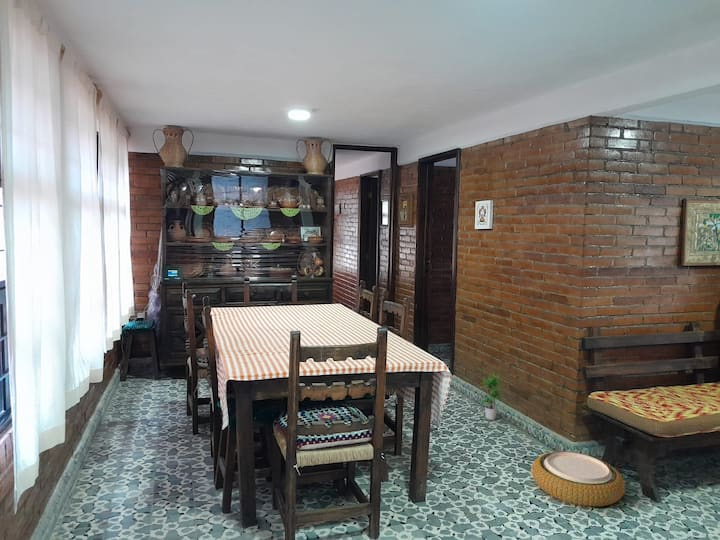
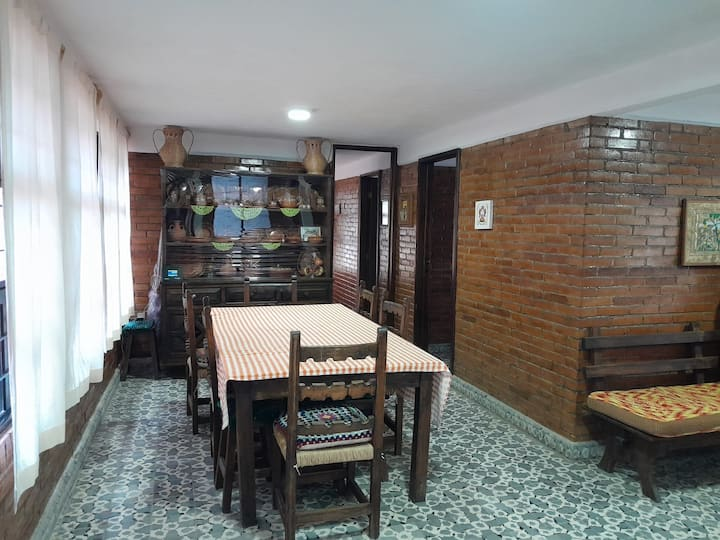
- potted plant (492, 396)
- woven basket (576, 475)
